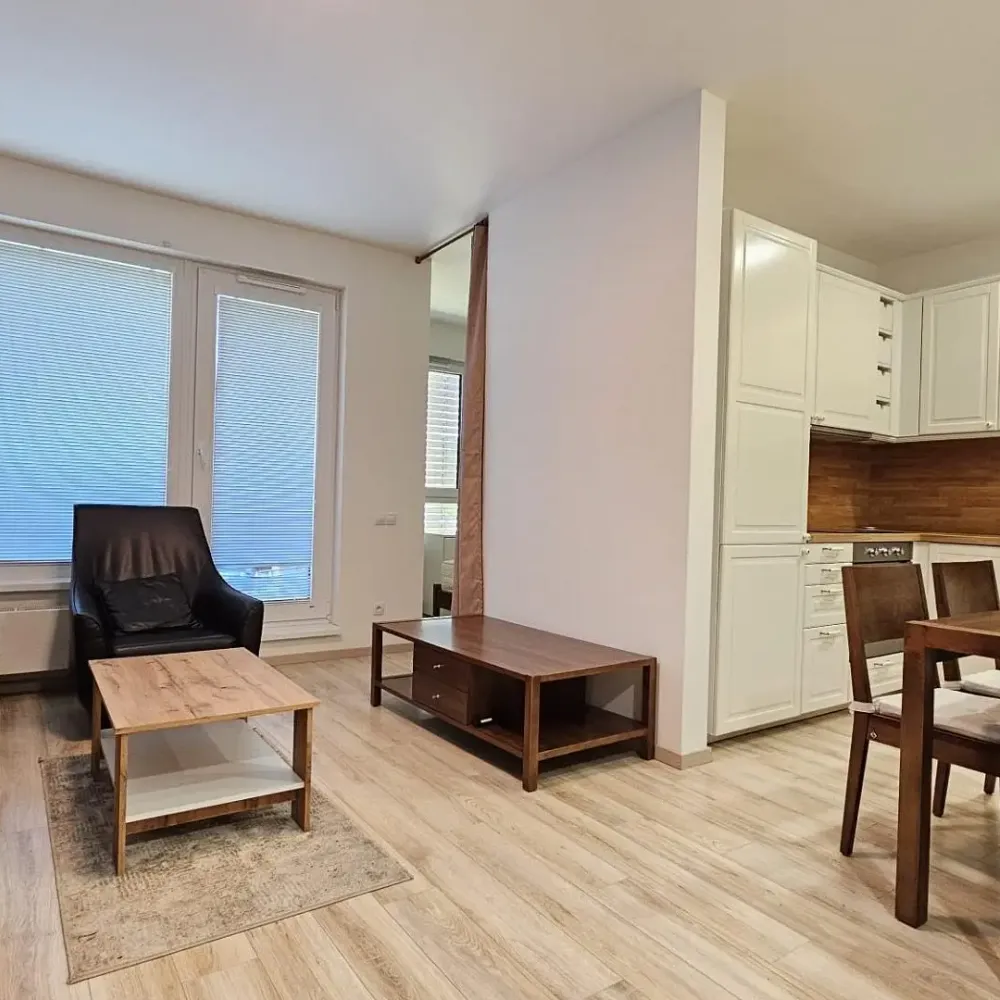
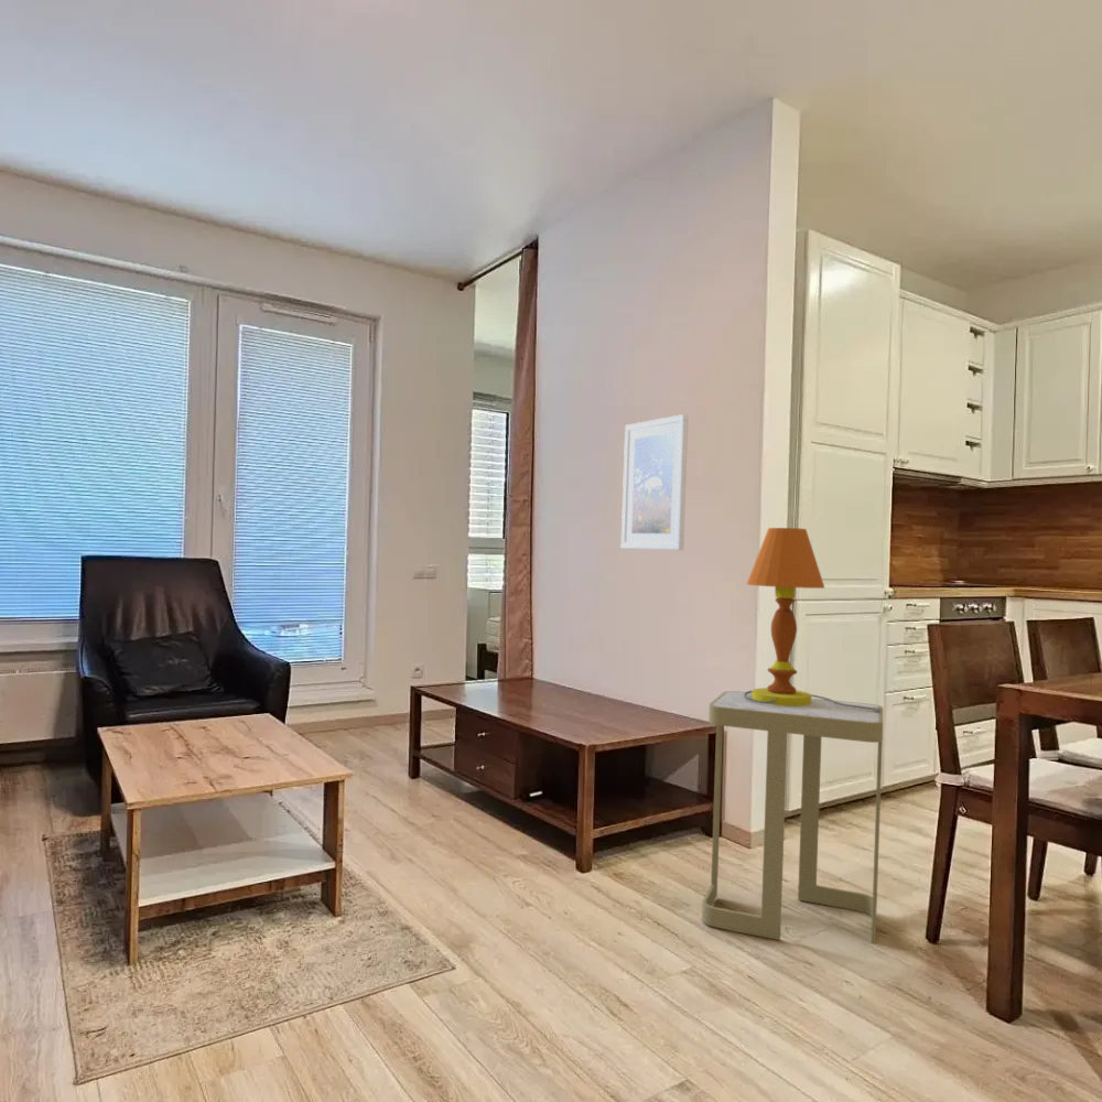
+ side table (801, 811)
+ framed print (652, 484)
+ table lamp (796, 623)
